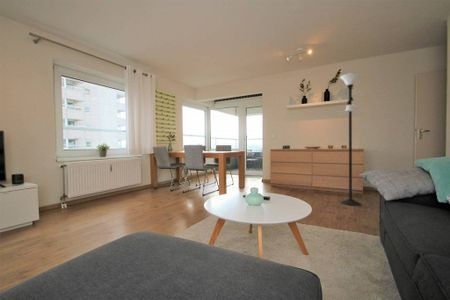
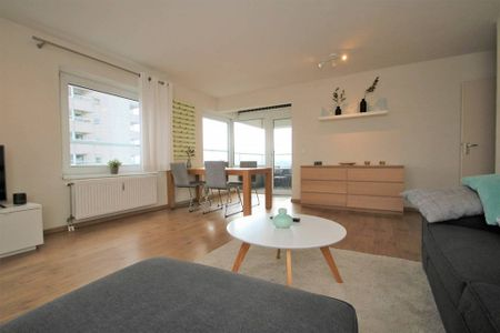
- floor lamp (350, 139)
